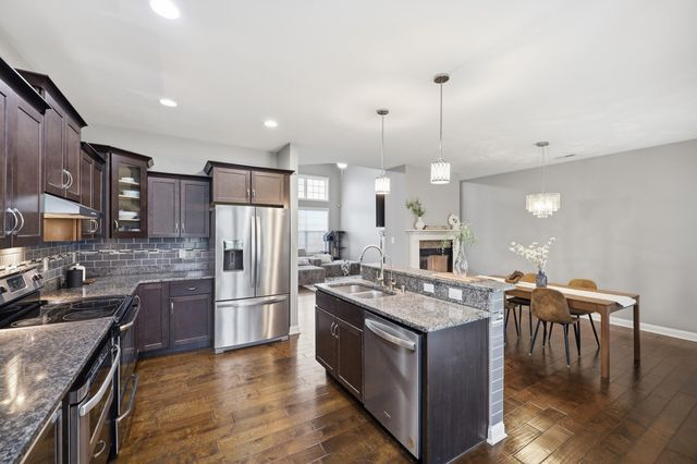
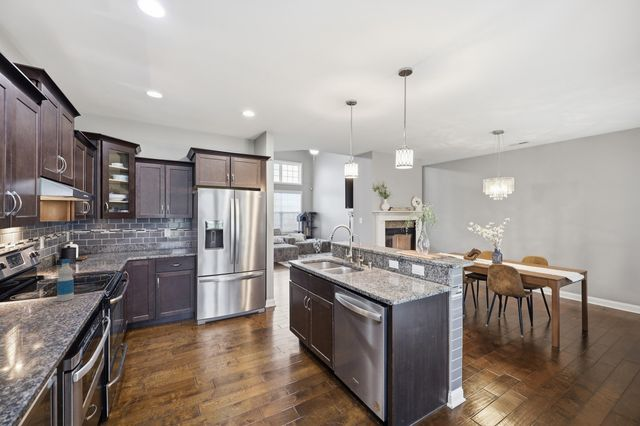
+ bottle (65, 279)
